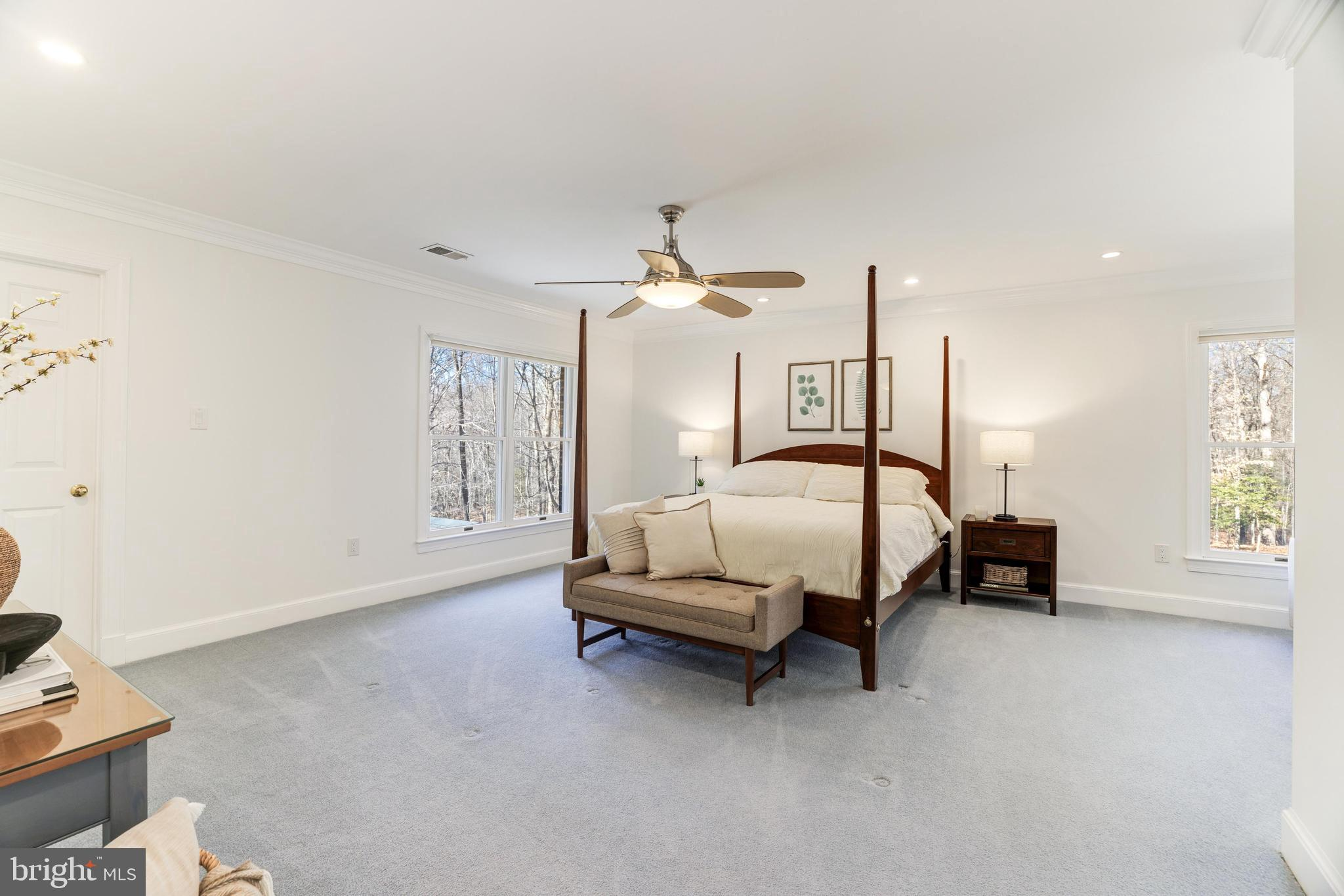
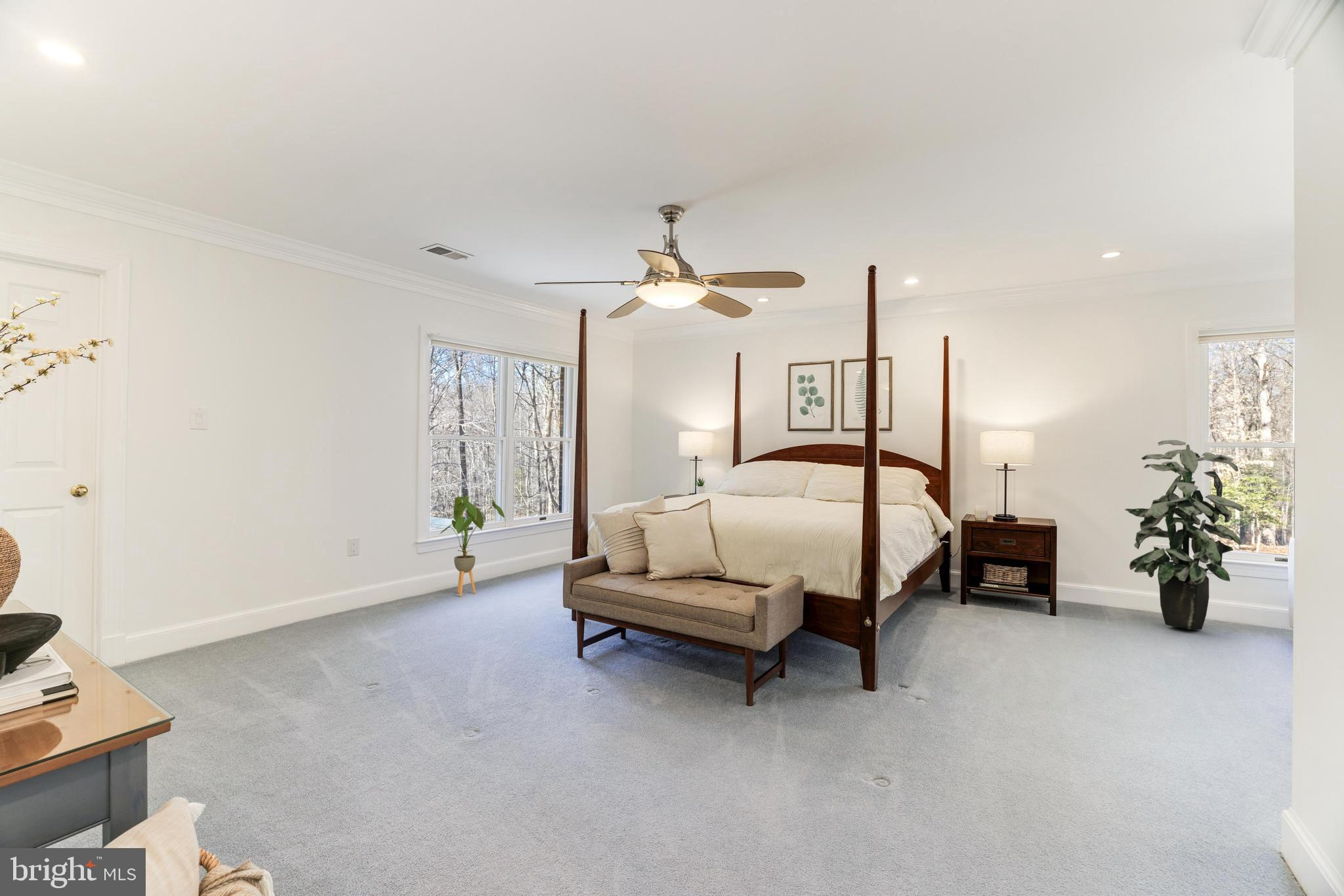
+ house plant (467, 543)
+ indoor plant (1180, 533)
